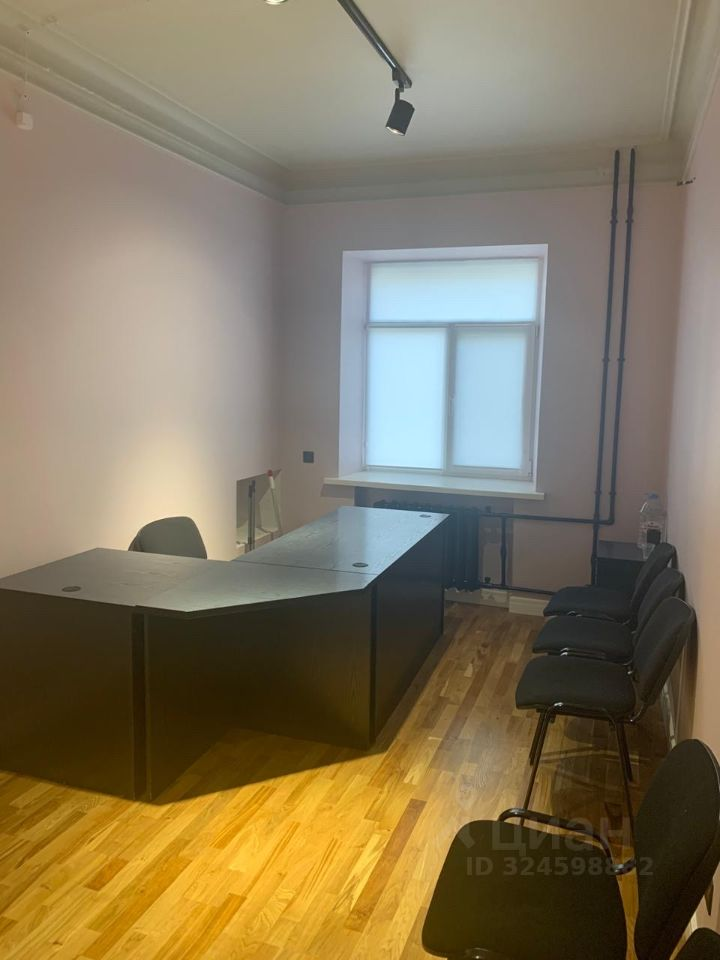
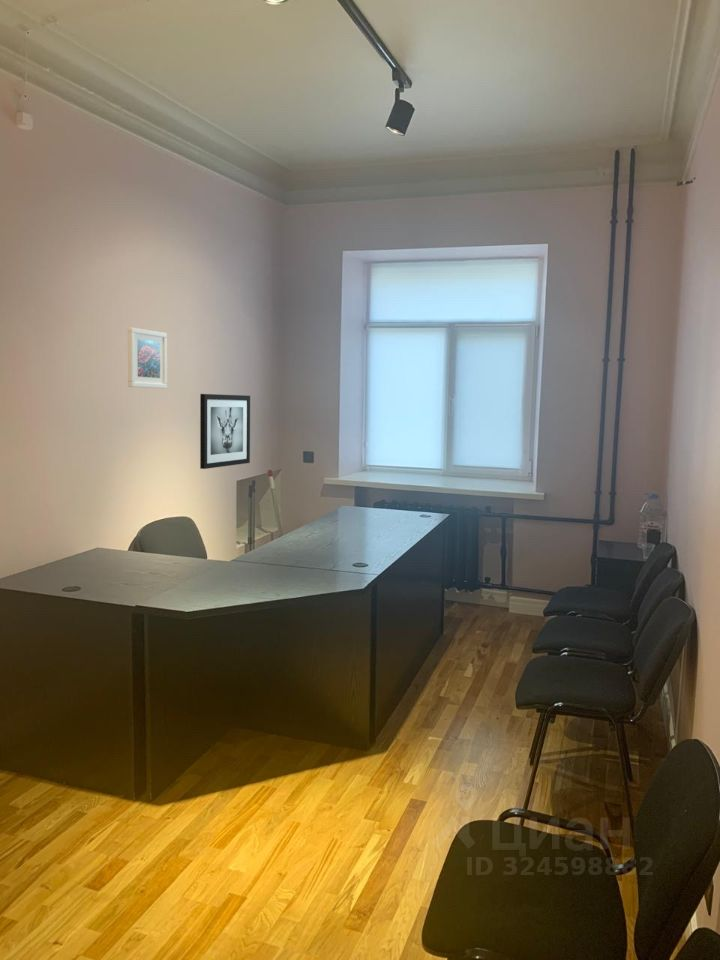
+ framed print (148, 359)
+ wall art (226, 430)
